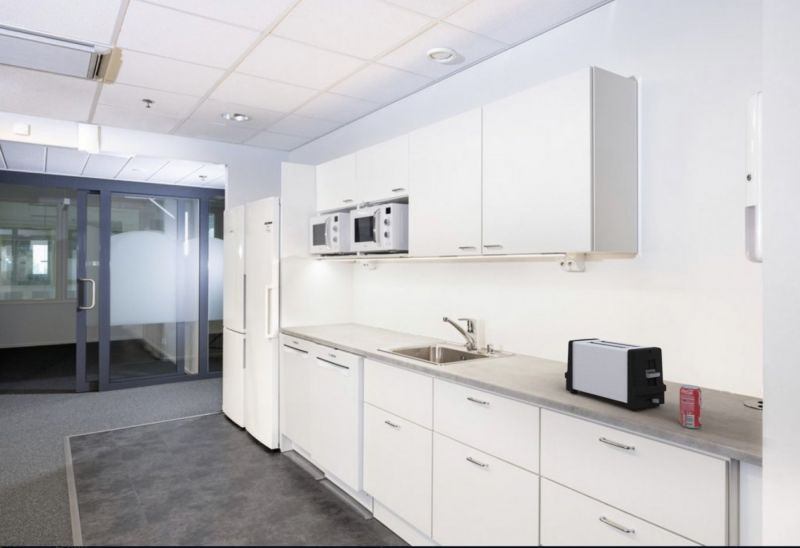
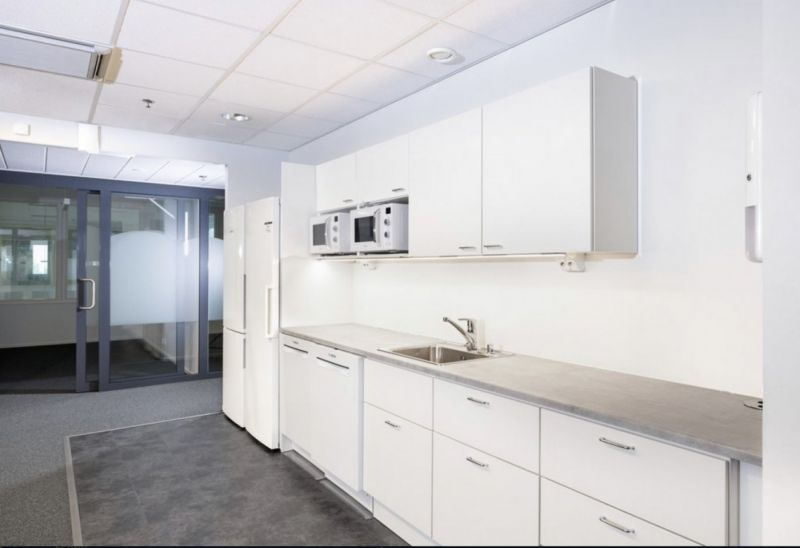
- beverage can (690, 406)
- toaster (613, 371)
